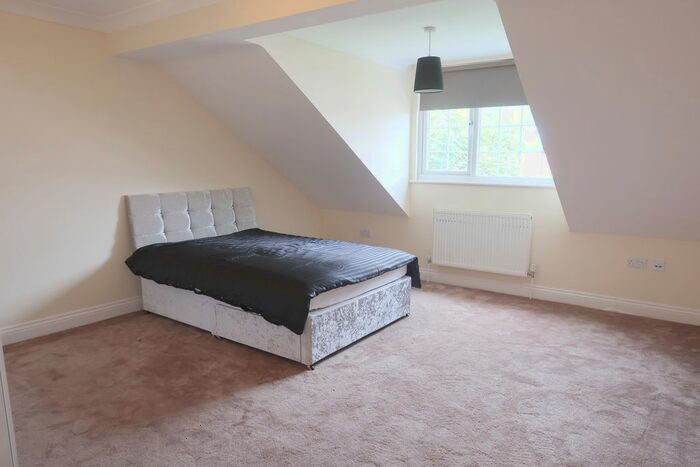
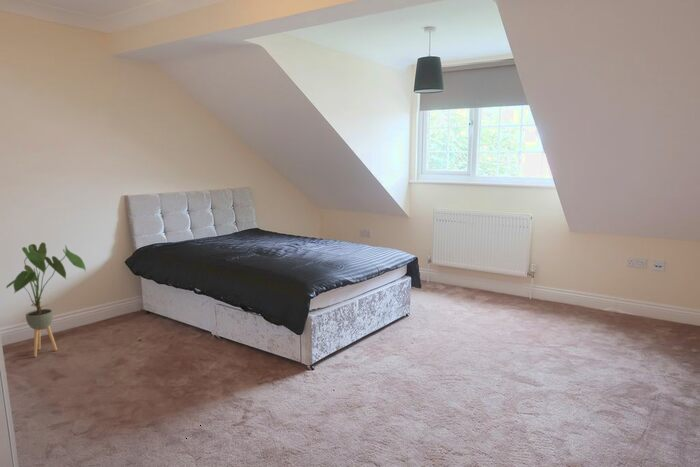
+ house plant (40, 296)
